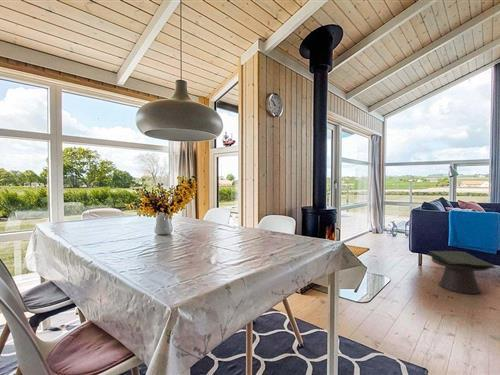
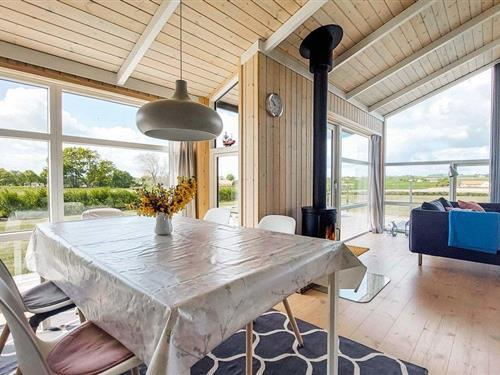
- side table (458, 271)
